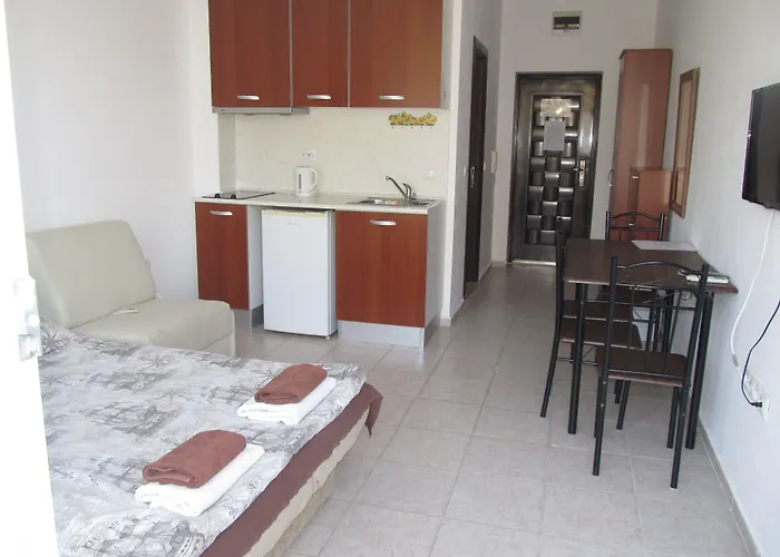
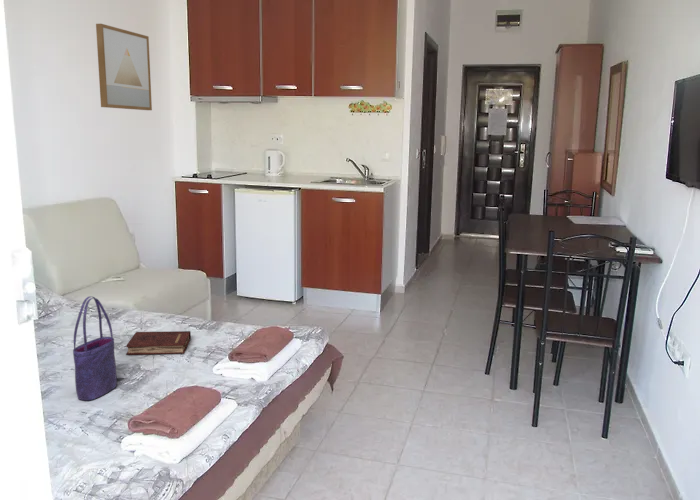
+ wall art (125, 70)
+ tote bag (94, 345)
+ hardback book (159, 342)
